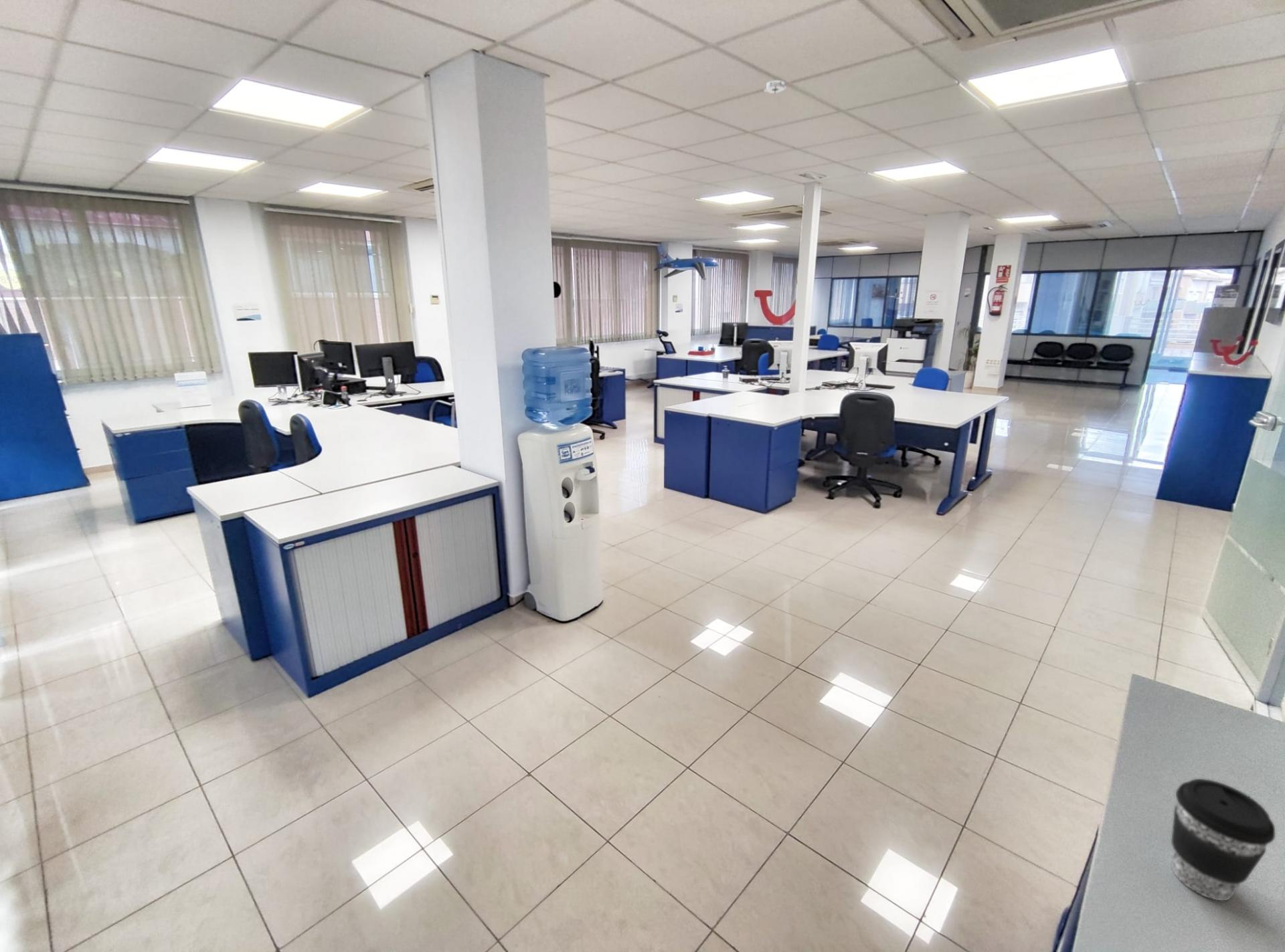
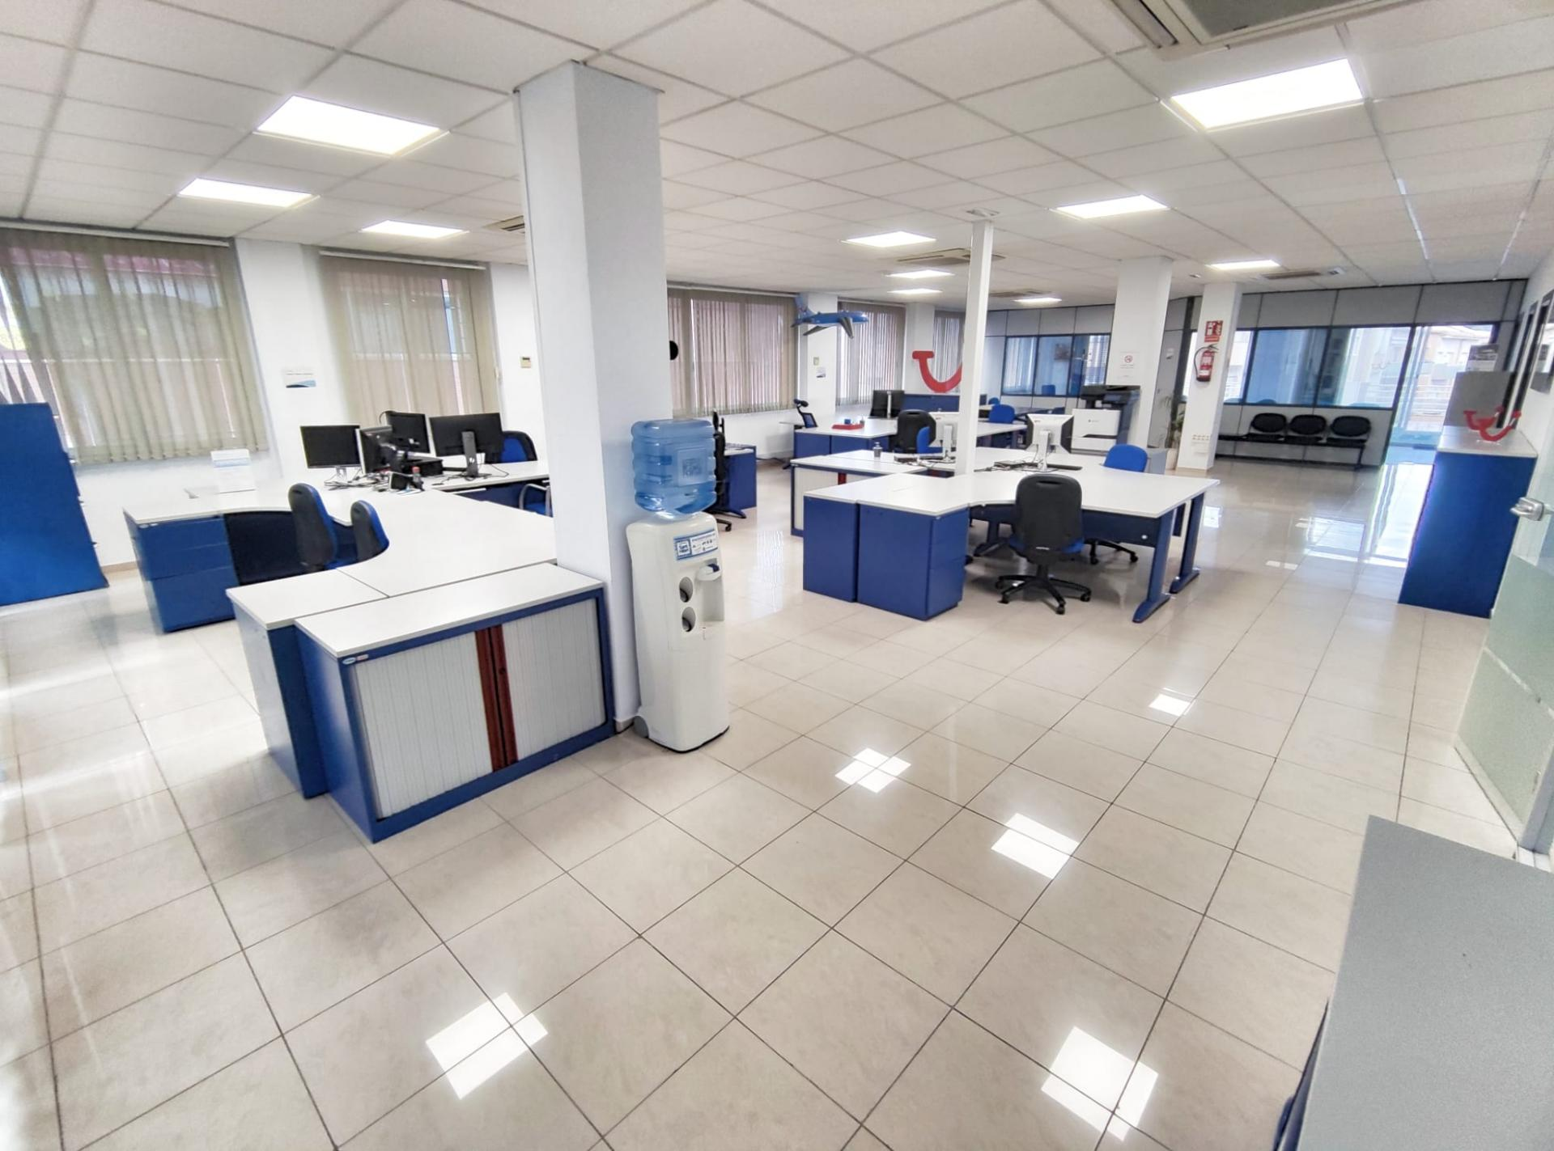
- smoke detector (774, 86)
- coffee cup (1213, 841)
